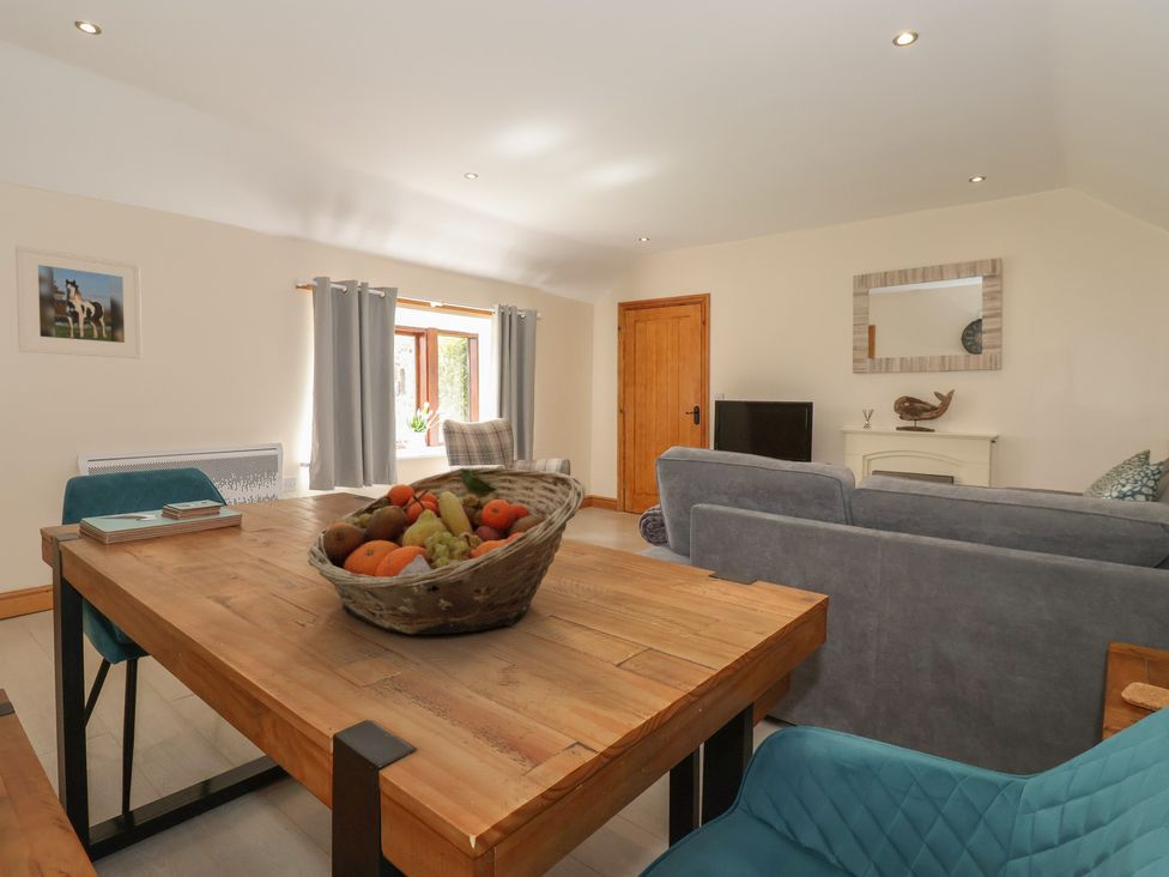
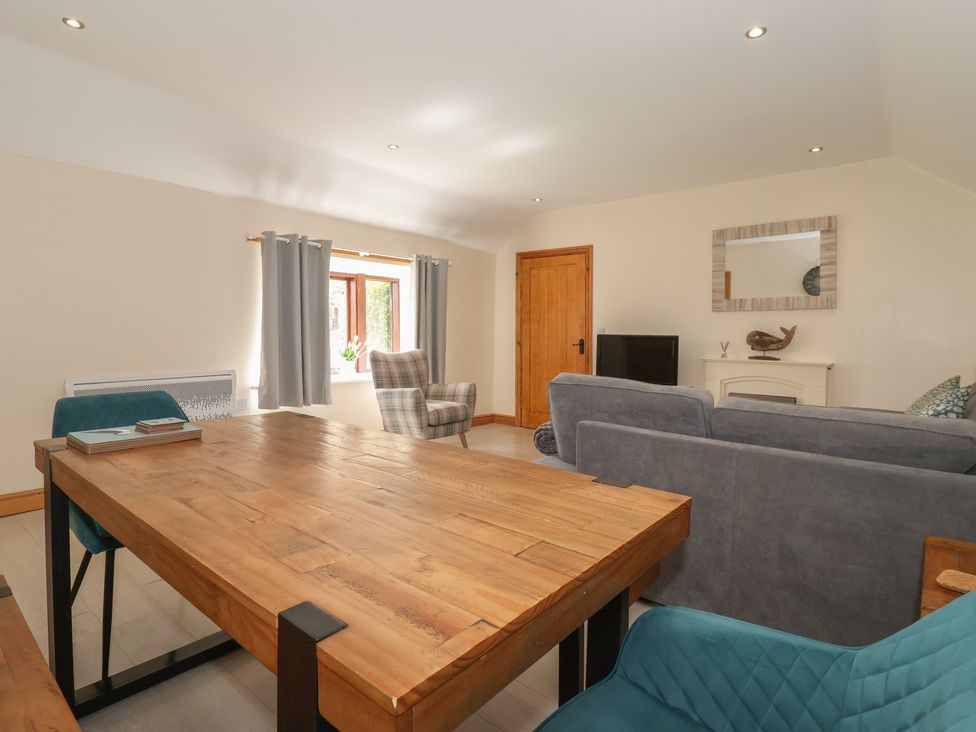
- fruit basket (448, 538)
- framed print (83, 306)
